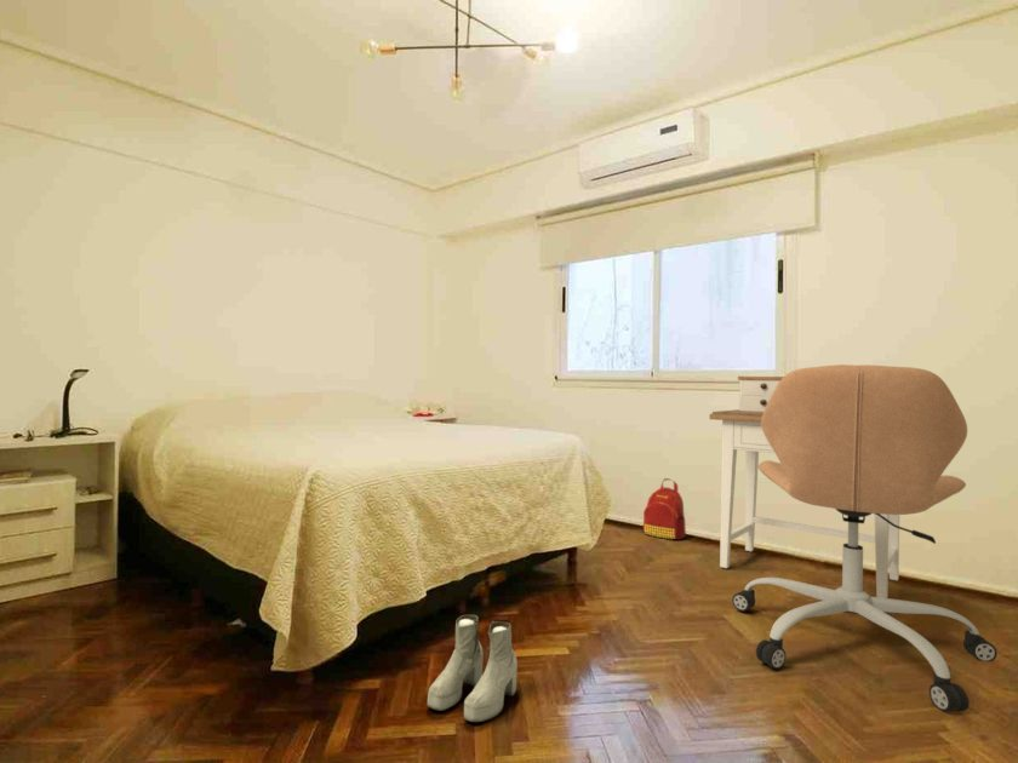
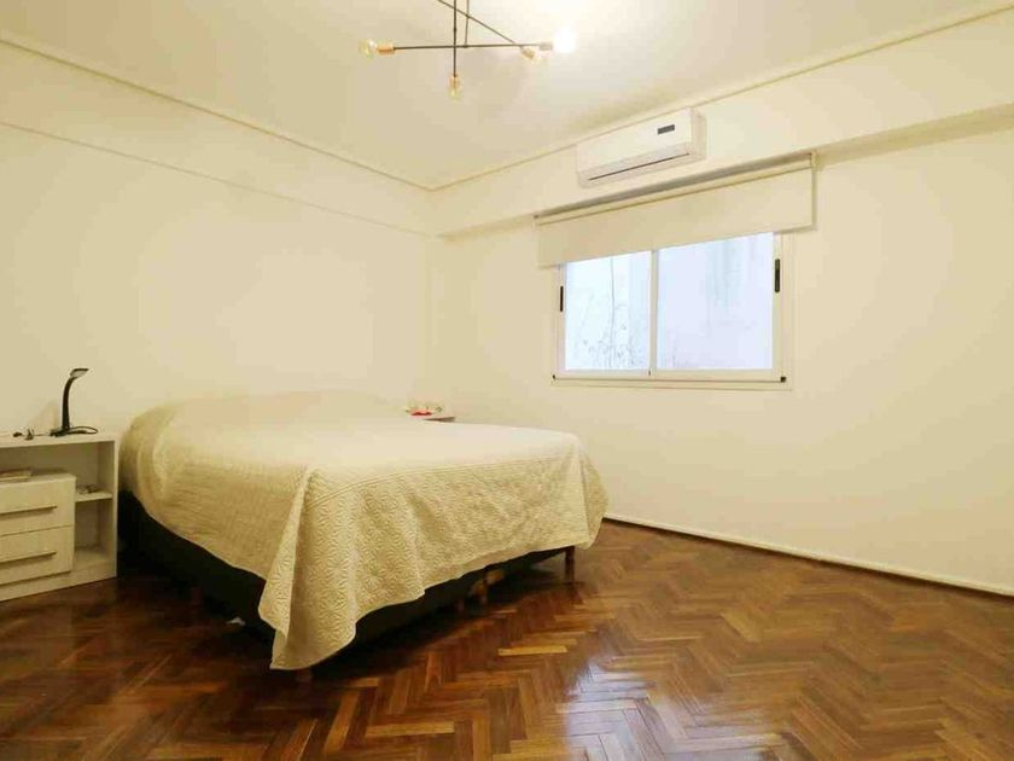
- office chair (853, 505)
- boots (475, 662)
- desk (773, 452)
- backpack (663, 507)
